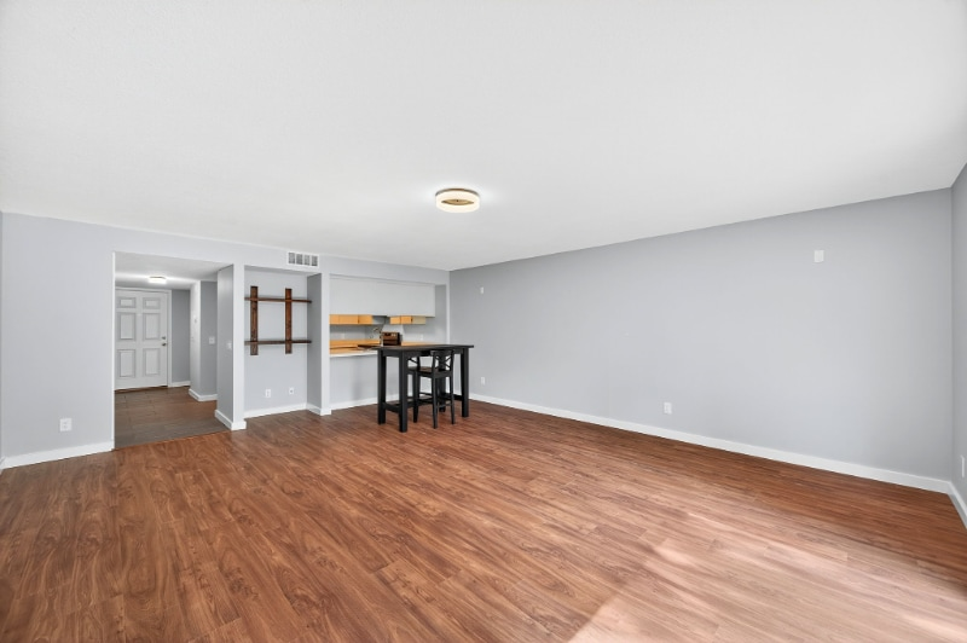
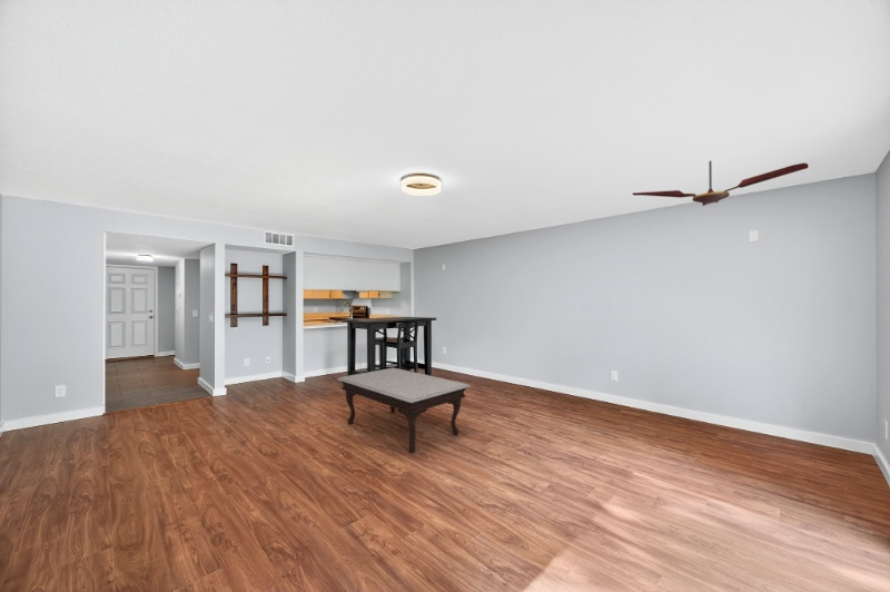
+ ceiling fan (709, 185)
+ coffee table (400, 404)
